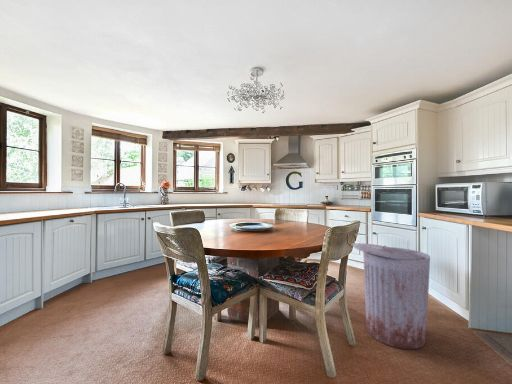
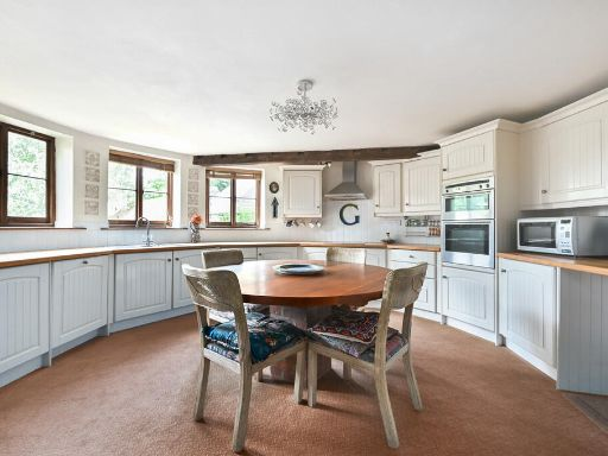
- trash can (389, 289)
